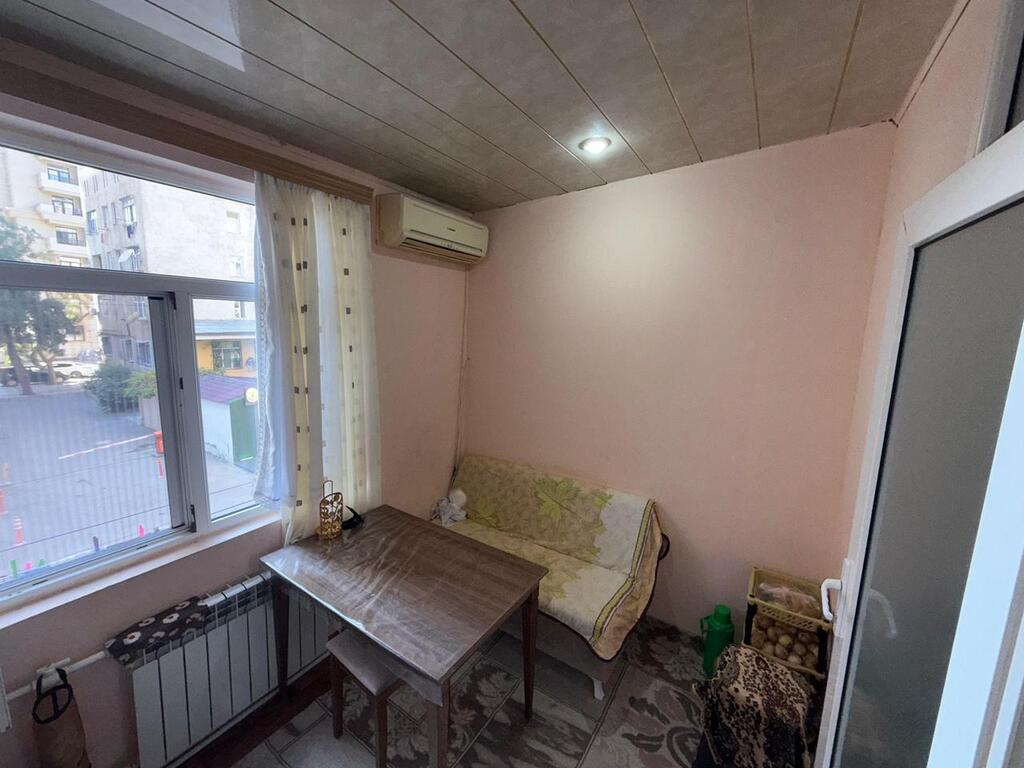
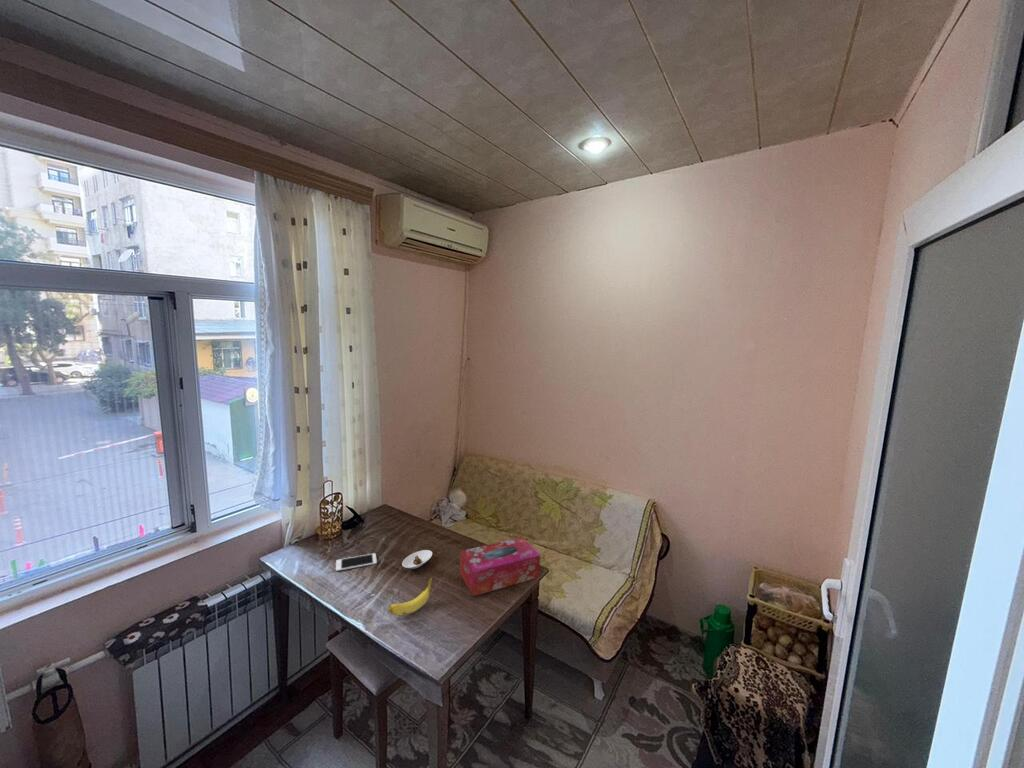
+ cell phone (356, 561)
+ banana (411, 601)
+ tissue box (499, 564)
+ saucer (417, 560)
